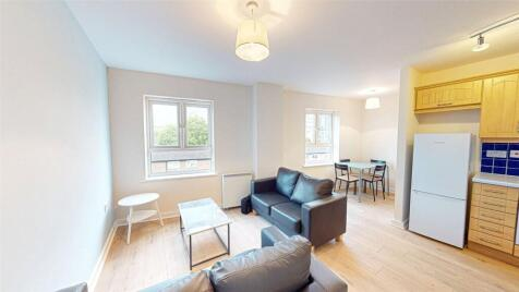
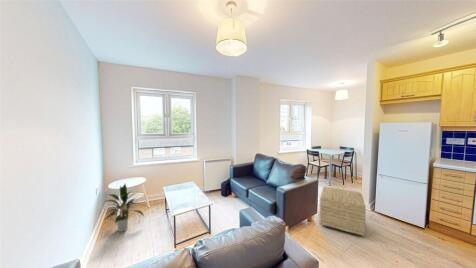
+ ottoman (340, 208)
+ indoor plant (123, 207)
